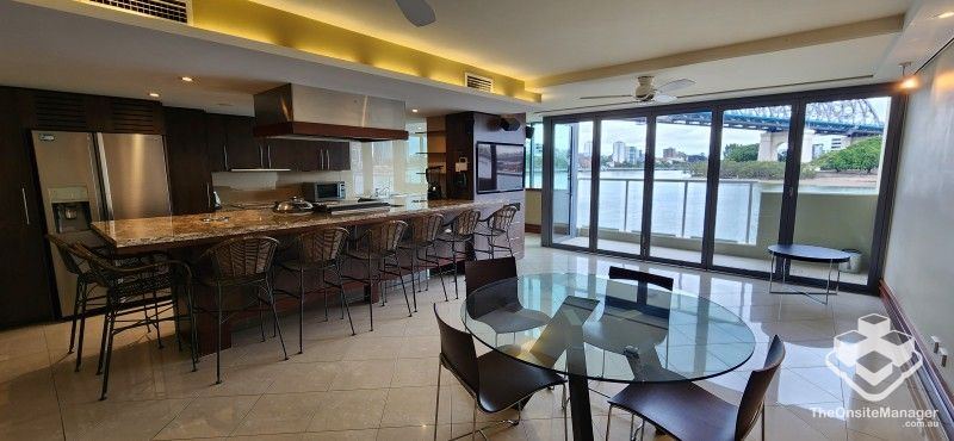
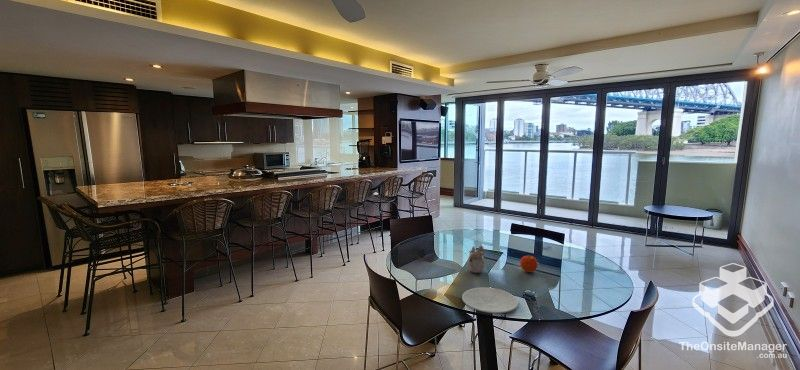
+ plate (489, 300)
+ fruit (528, 263)
+ teapot (476, 258)
